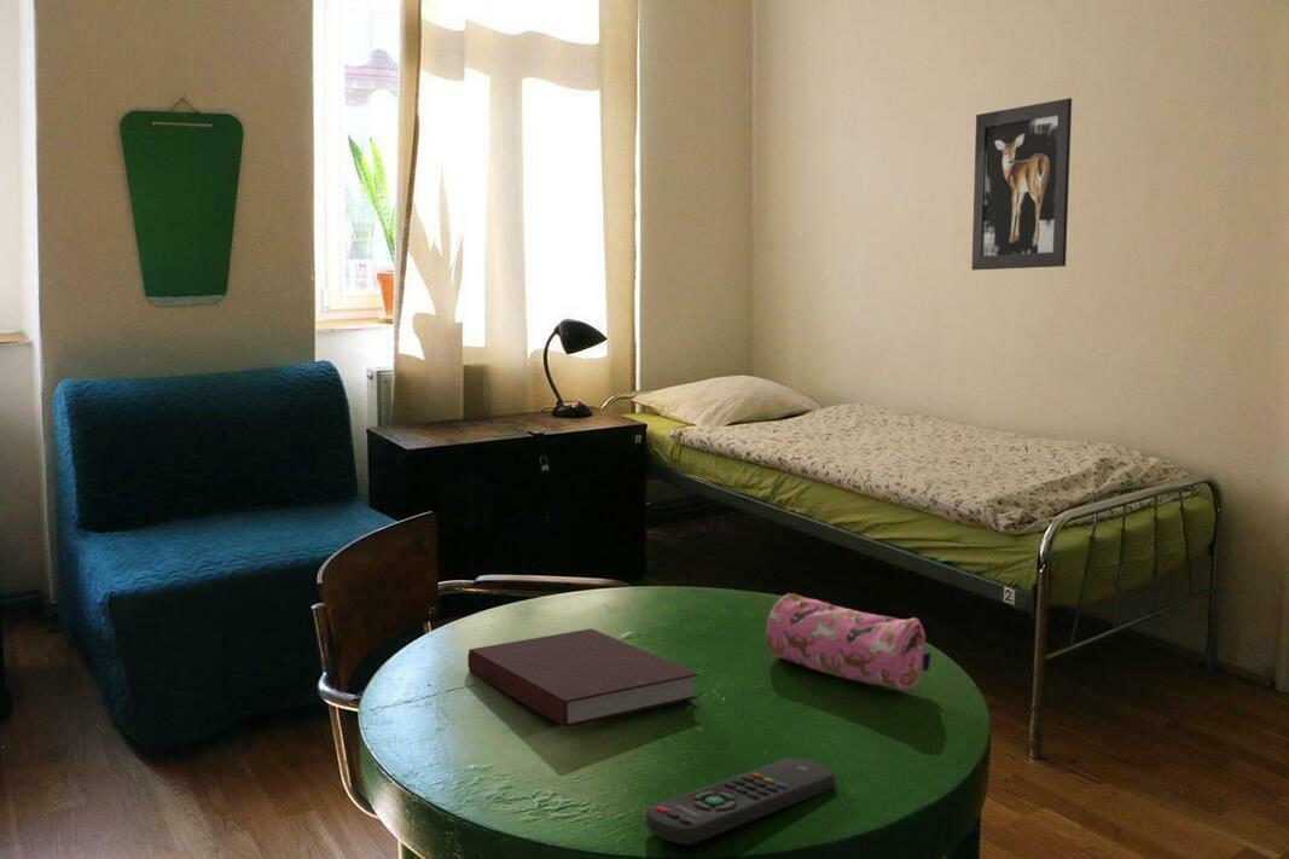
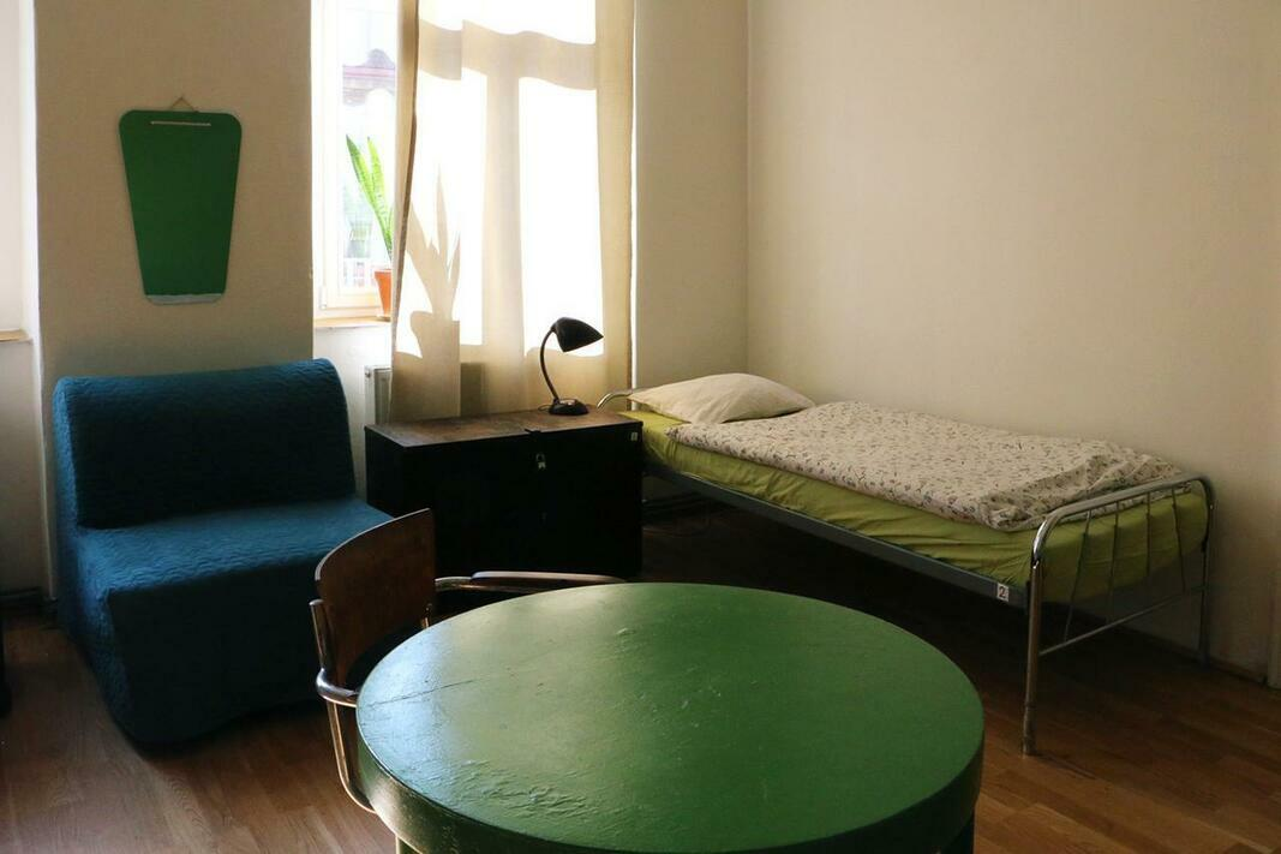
- pencil case (844, 639)
- wall art (1018, 187)
- remote control (743, 796)
- notebook (579, 673)
